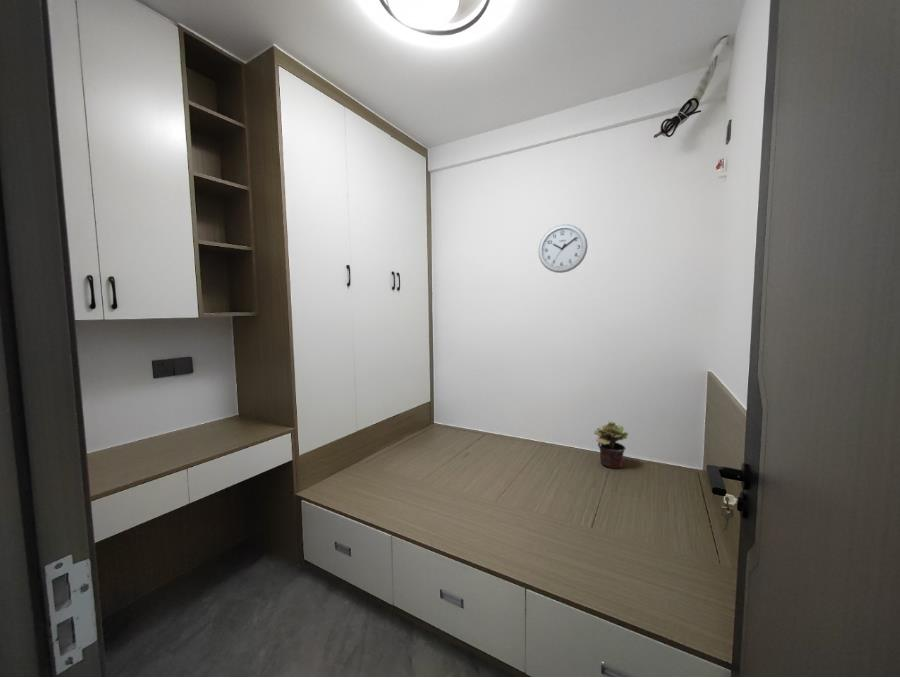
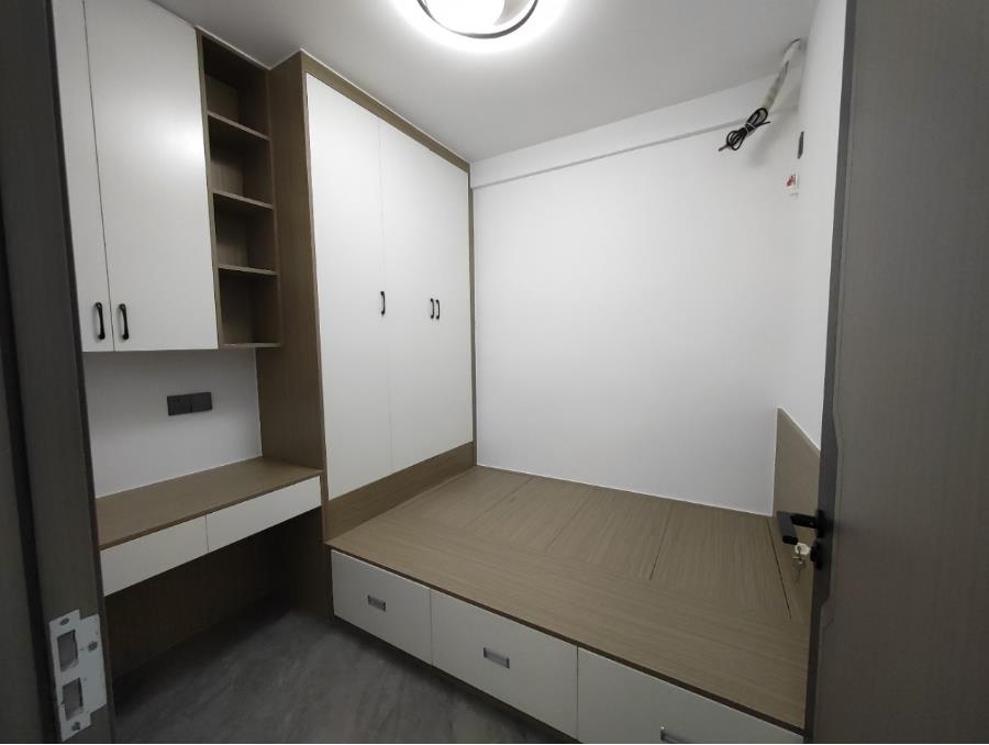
- wall clock (561, 248)
- potted plant (610, 442)
